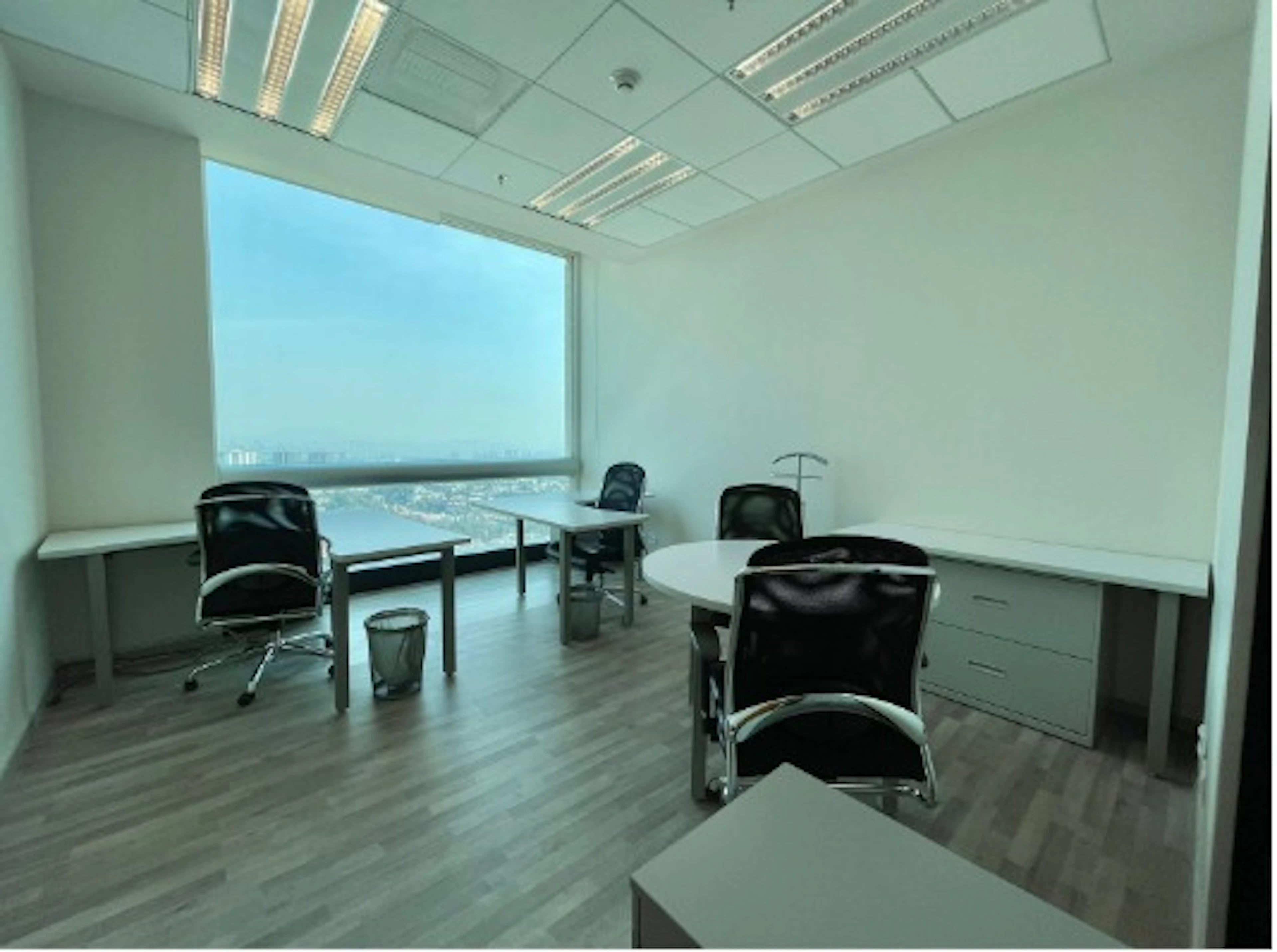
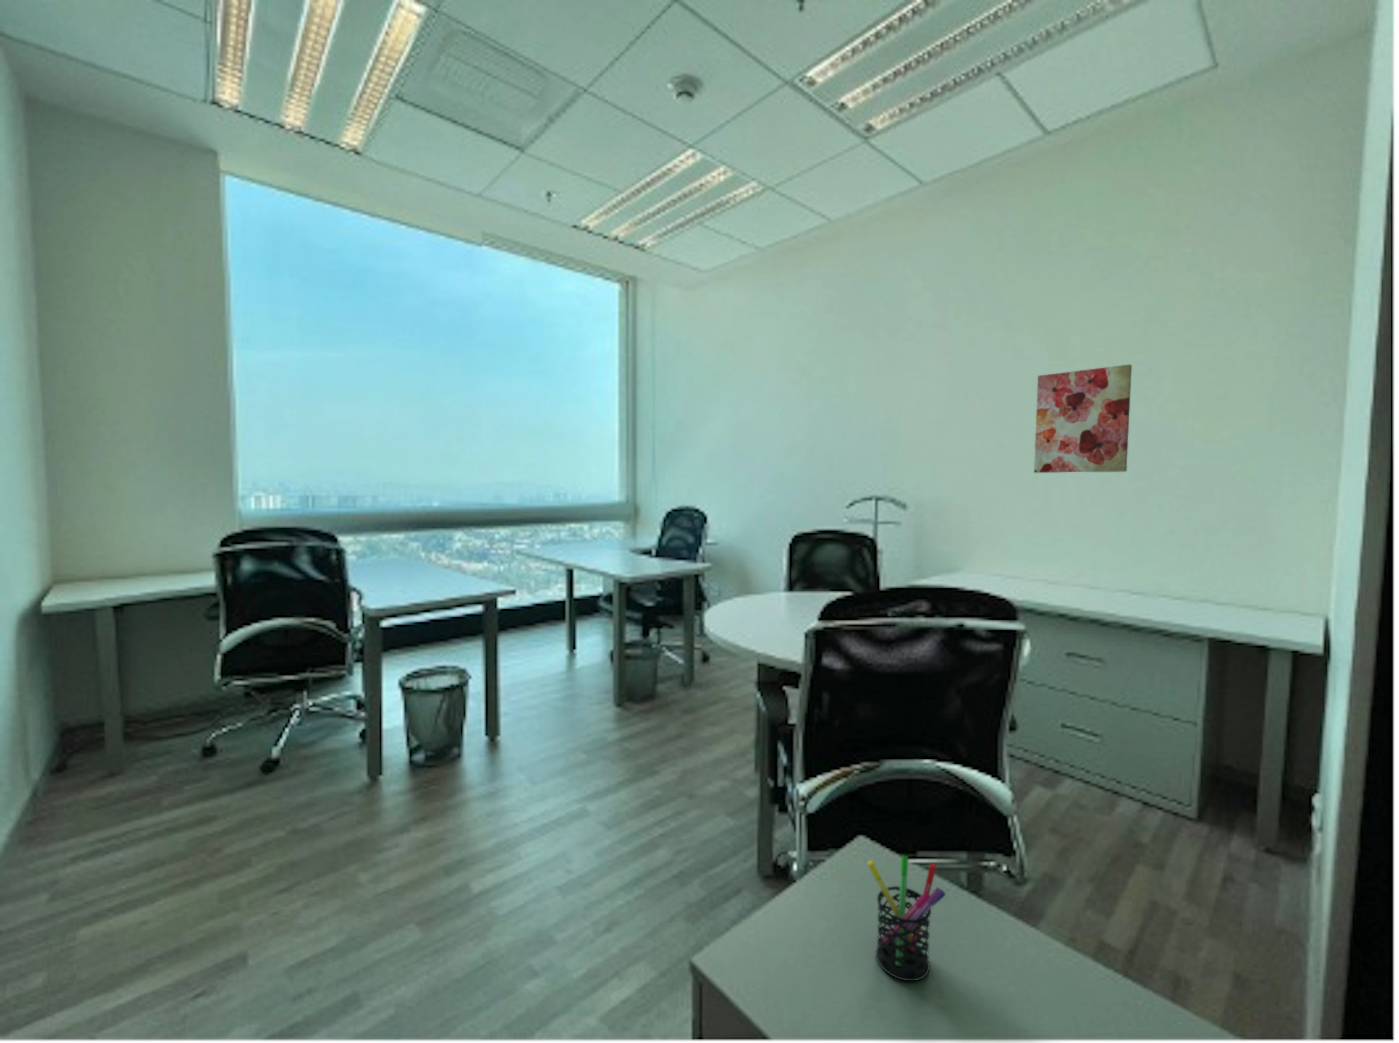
+ pen holder (906, 907)
+ wall art (1080, 422)
